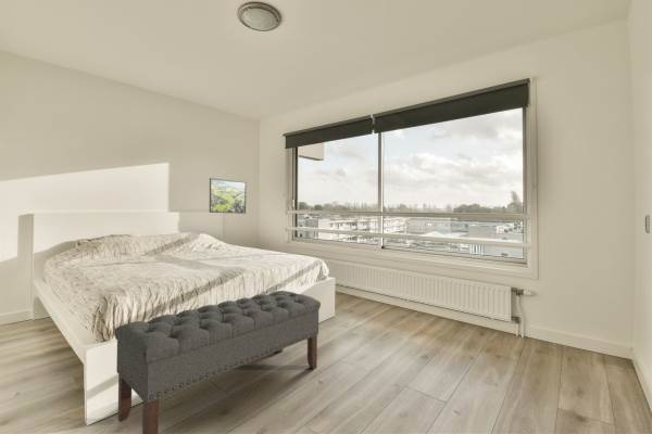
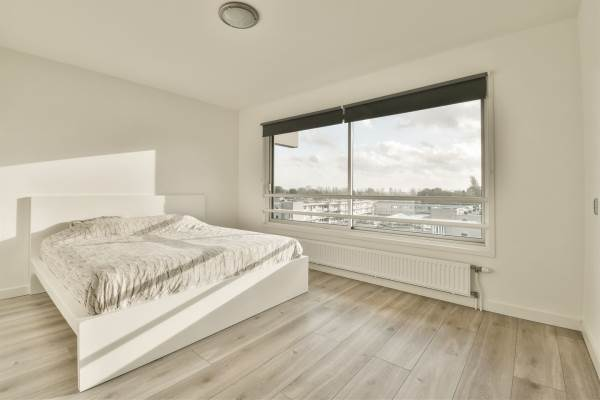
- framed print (228, 196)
- bench (233, 348)
